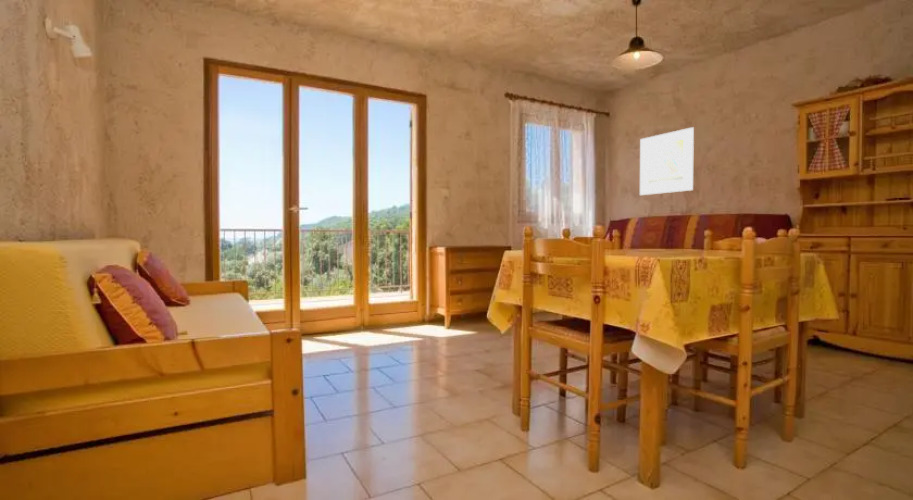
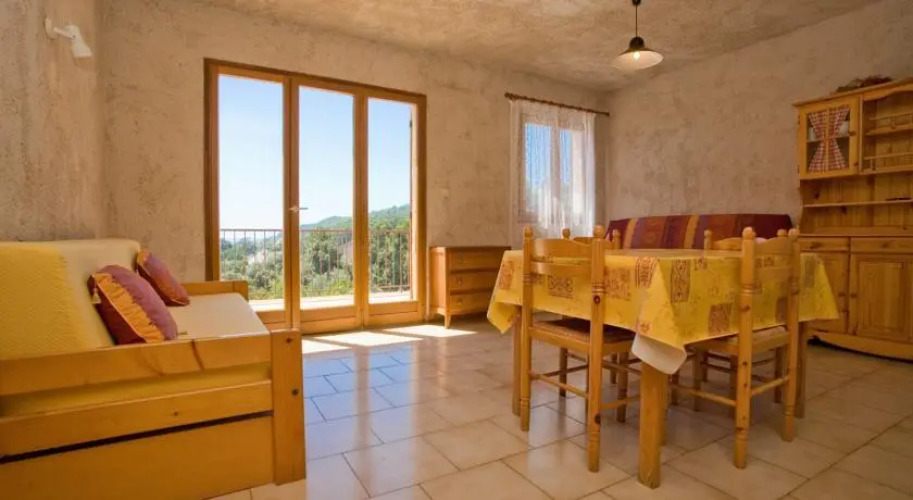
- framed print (665, 163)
